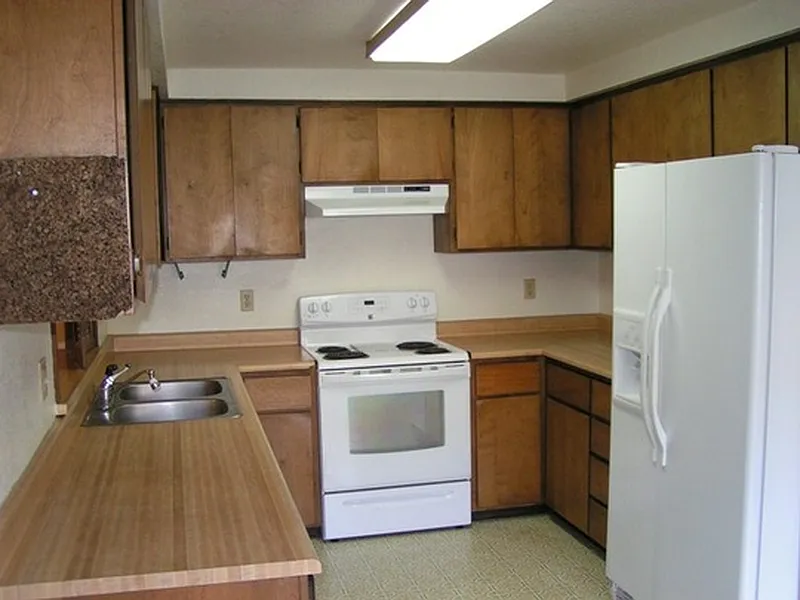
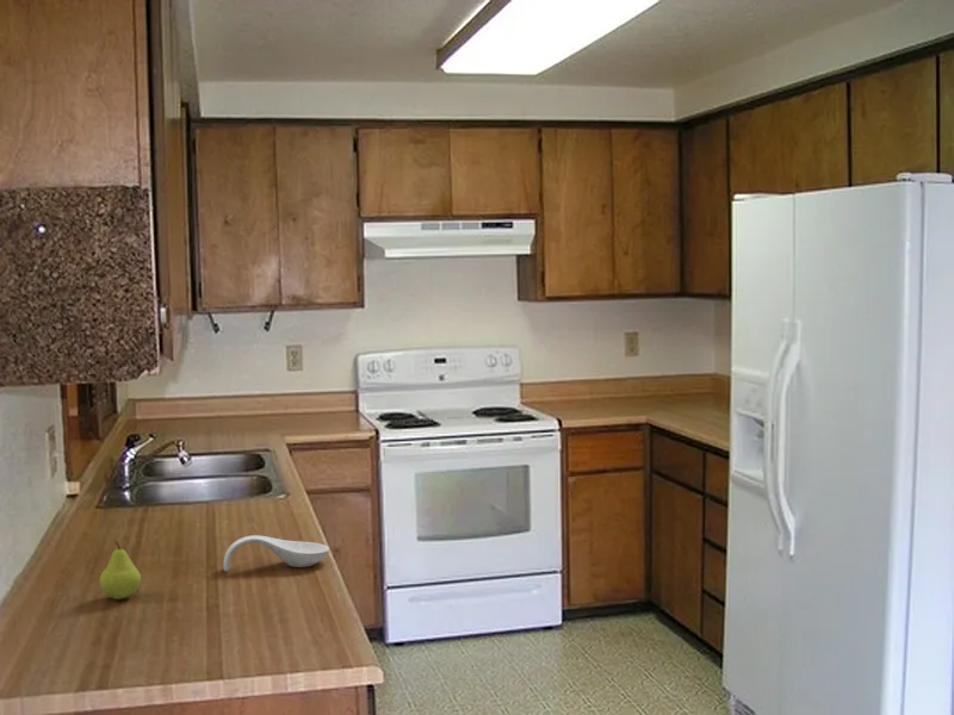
+ fruit (119, 568)
+ spoon rest (277, 551)
